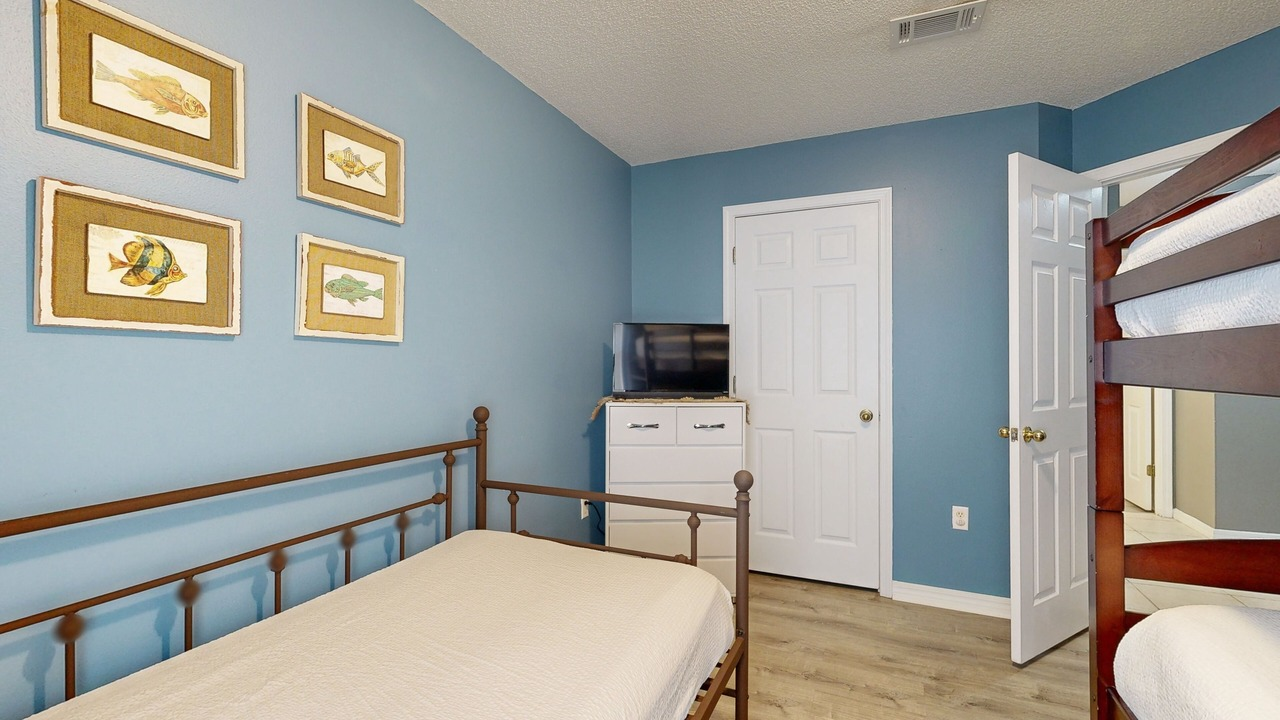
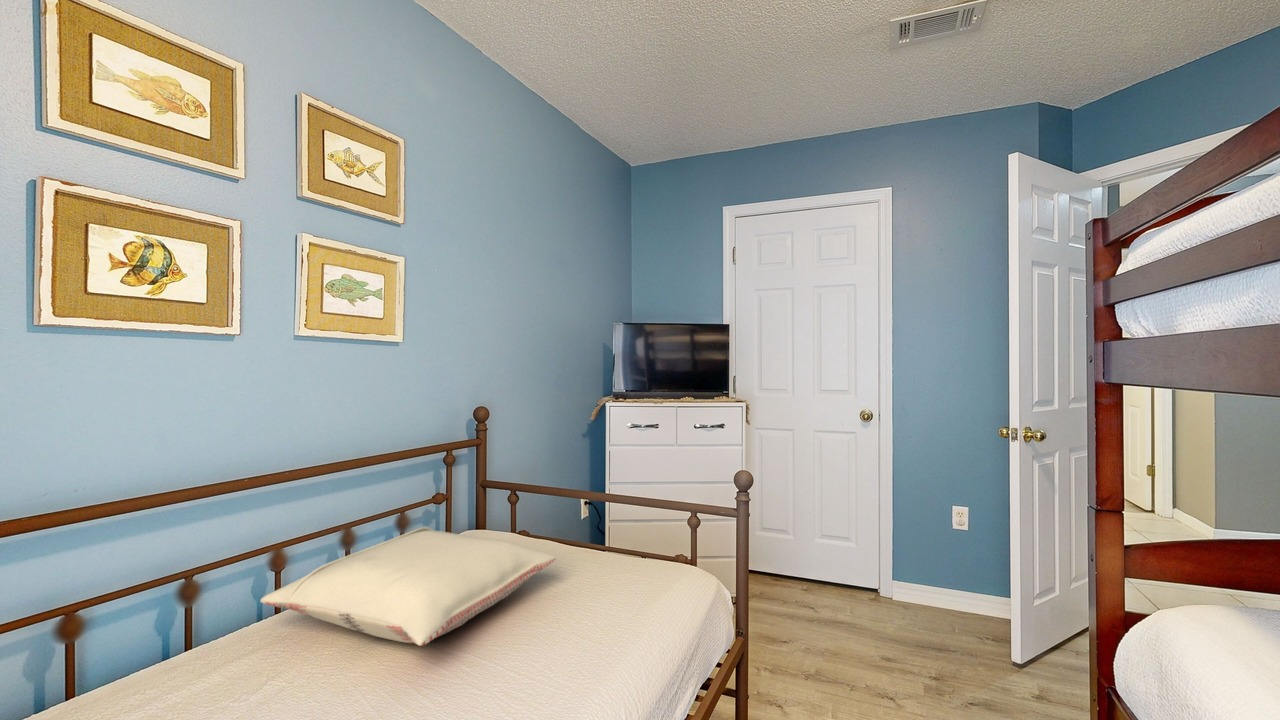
+ pillow (422, 579)
